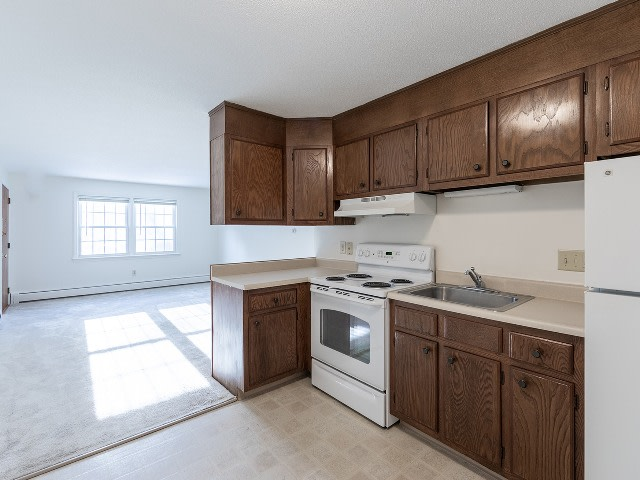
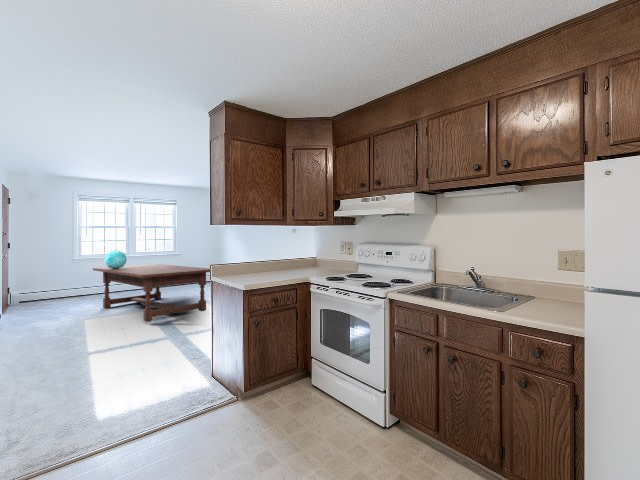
+ dining table (152, 287)
+ decorative globe (115, 259)
